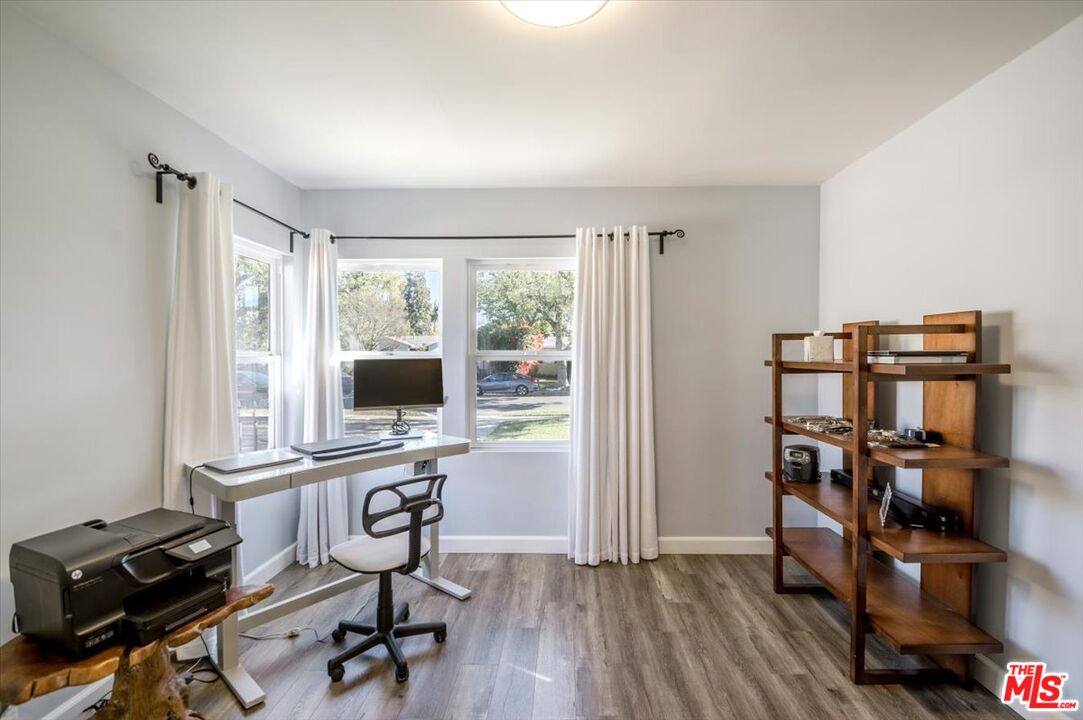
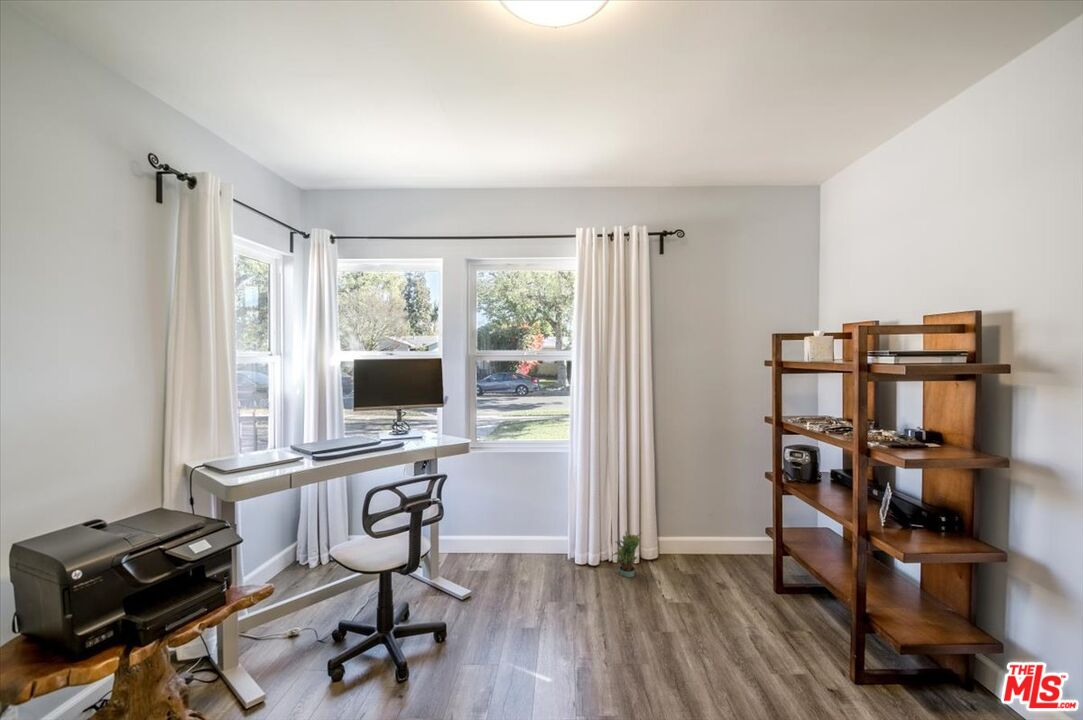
+ potted plant (626, 552)
